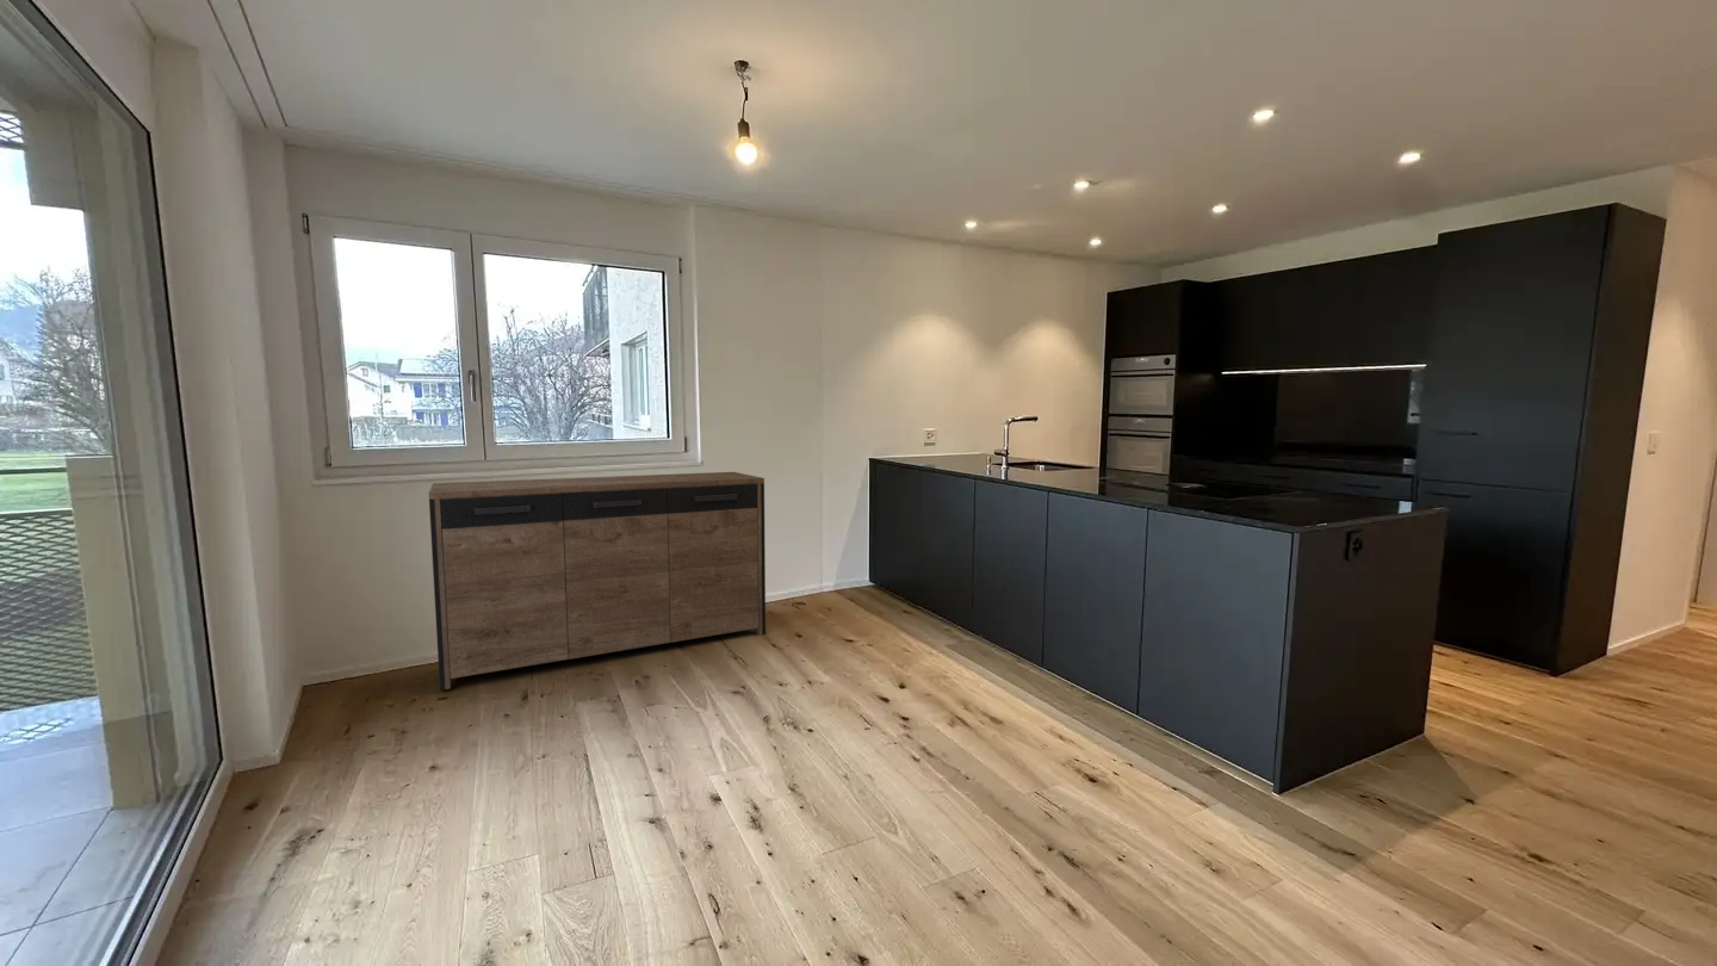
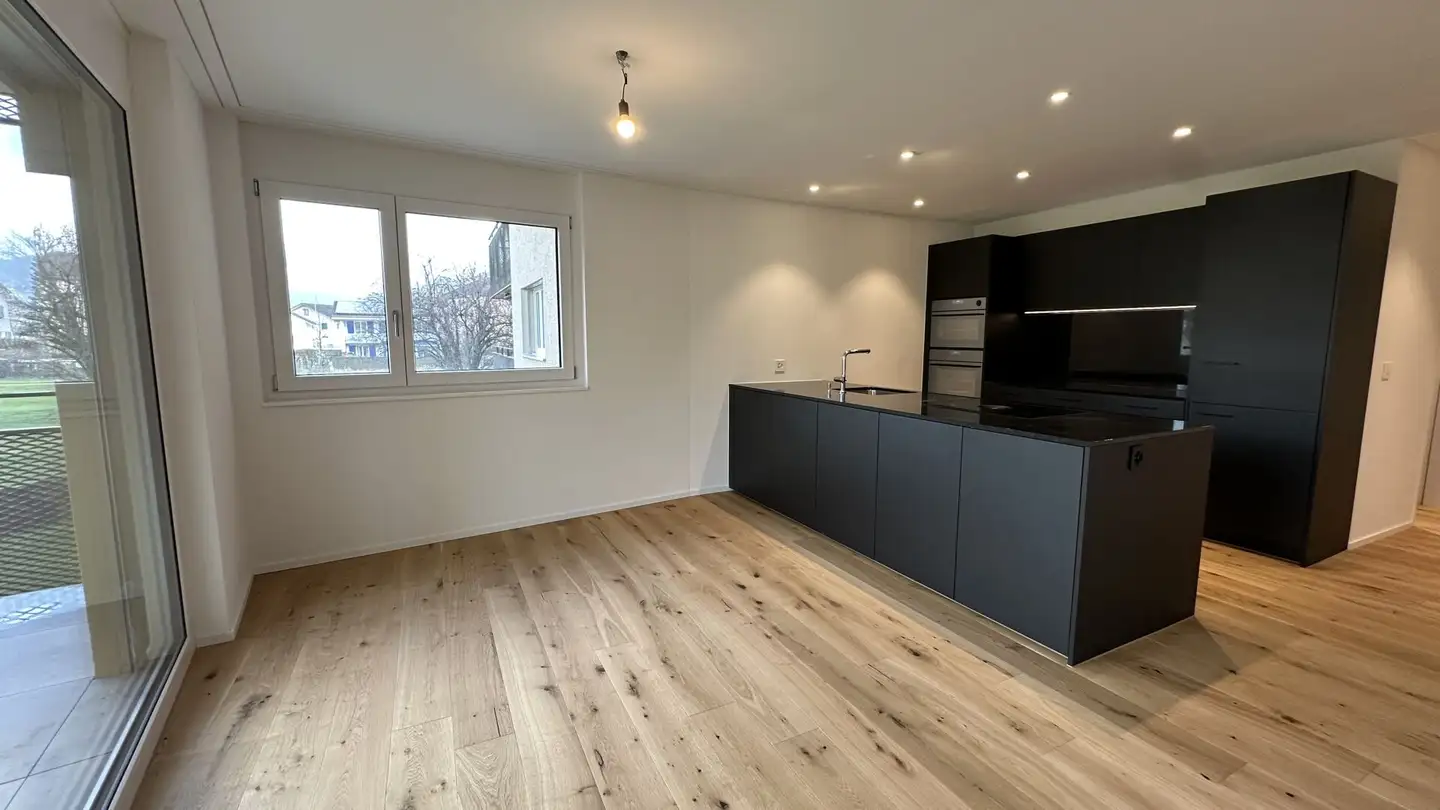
- sideboard (610, 564)
